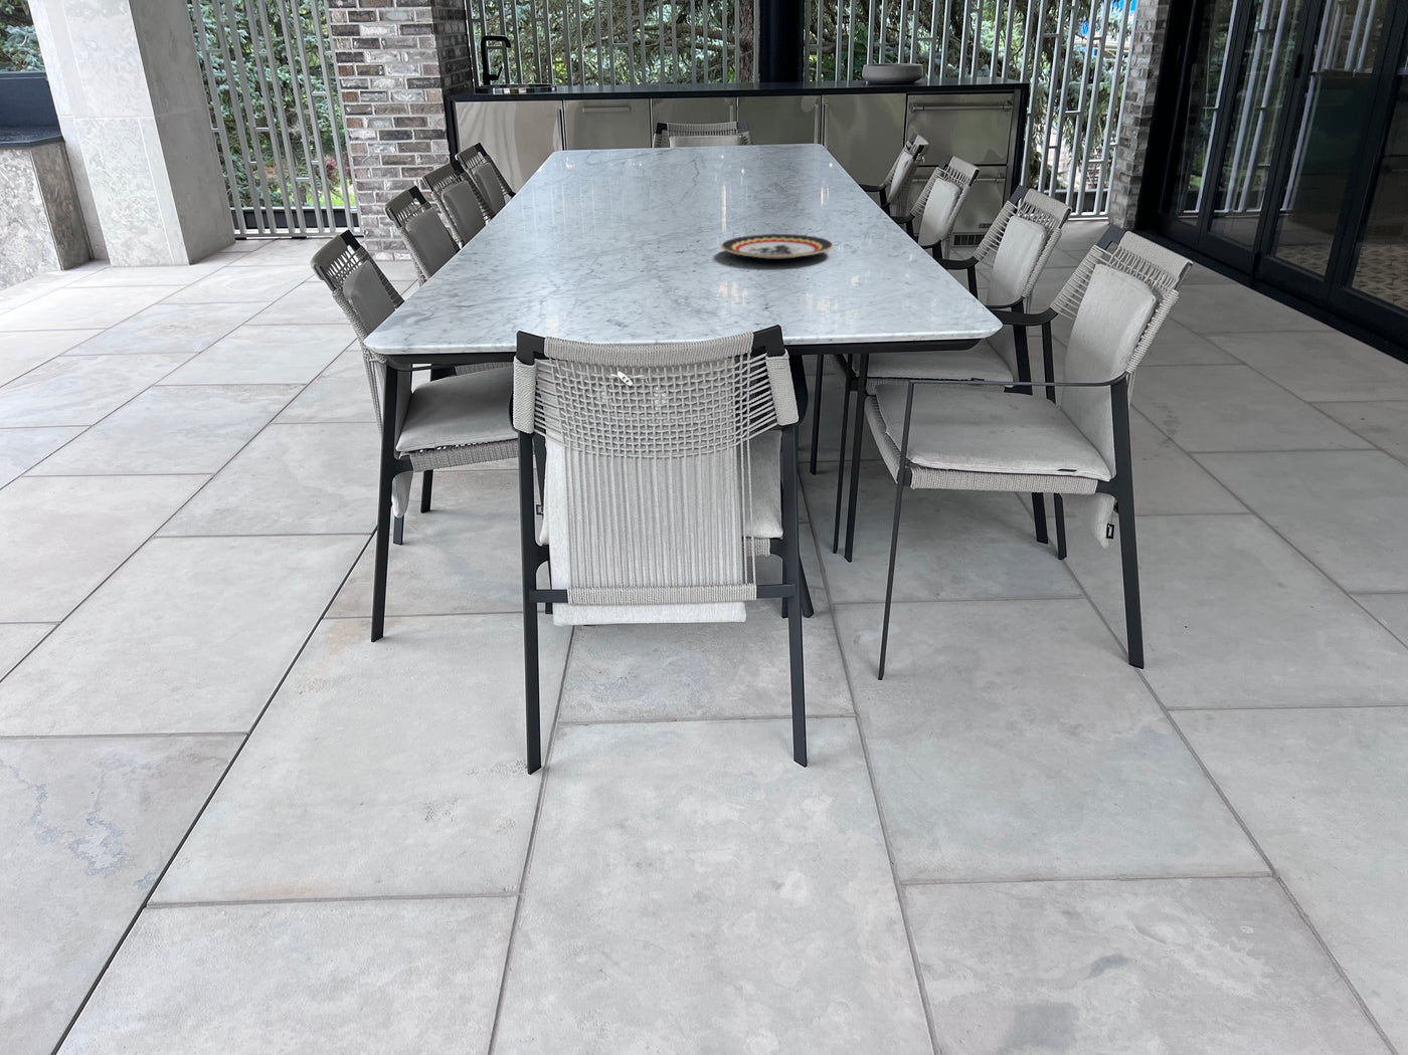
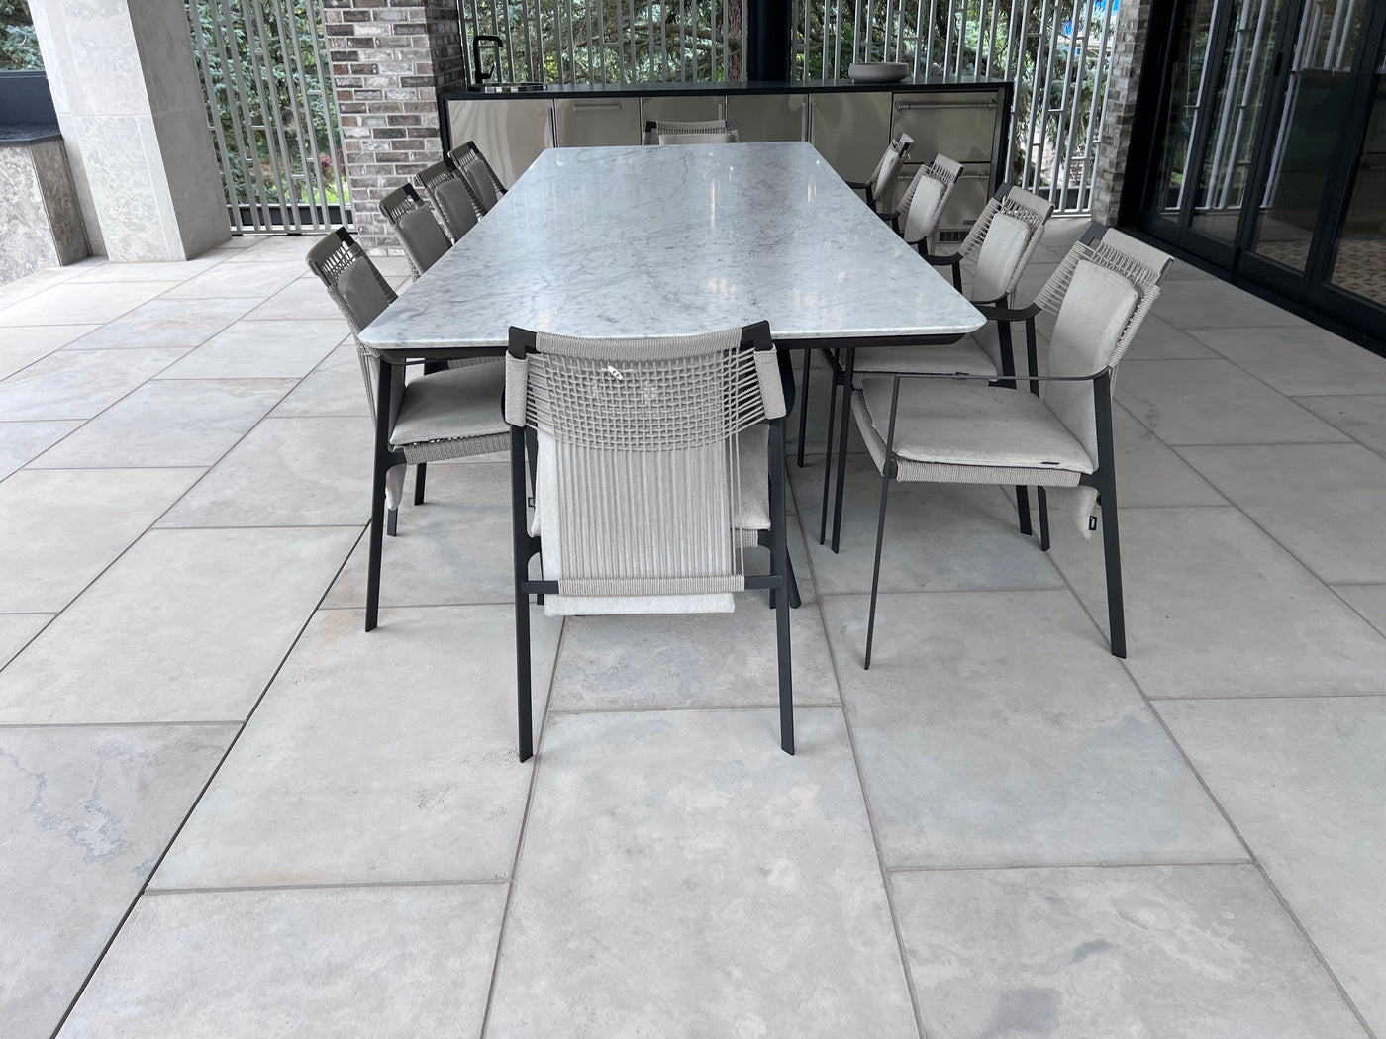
- plate (776, 248)
